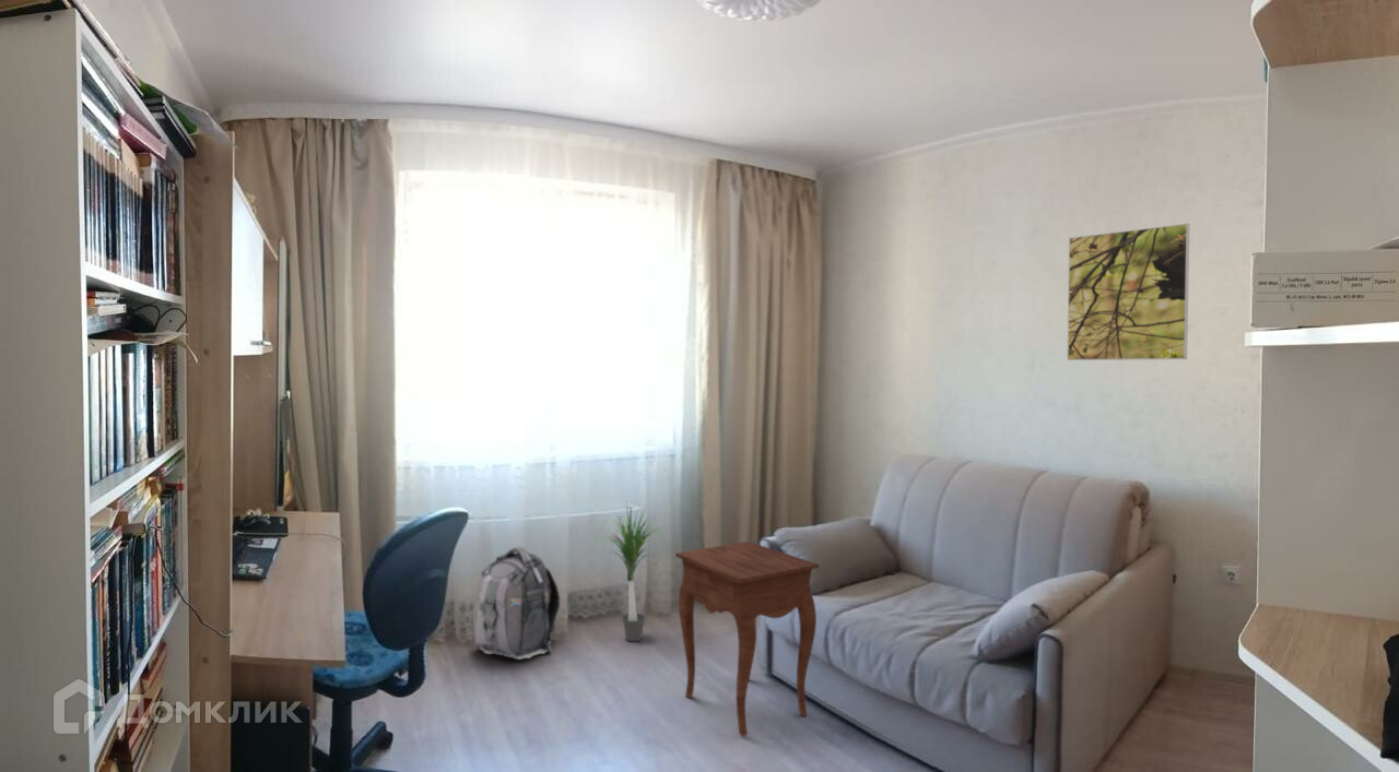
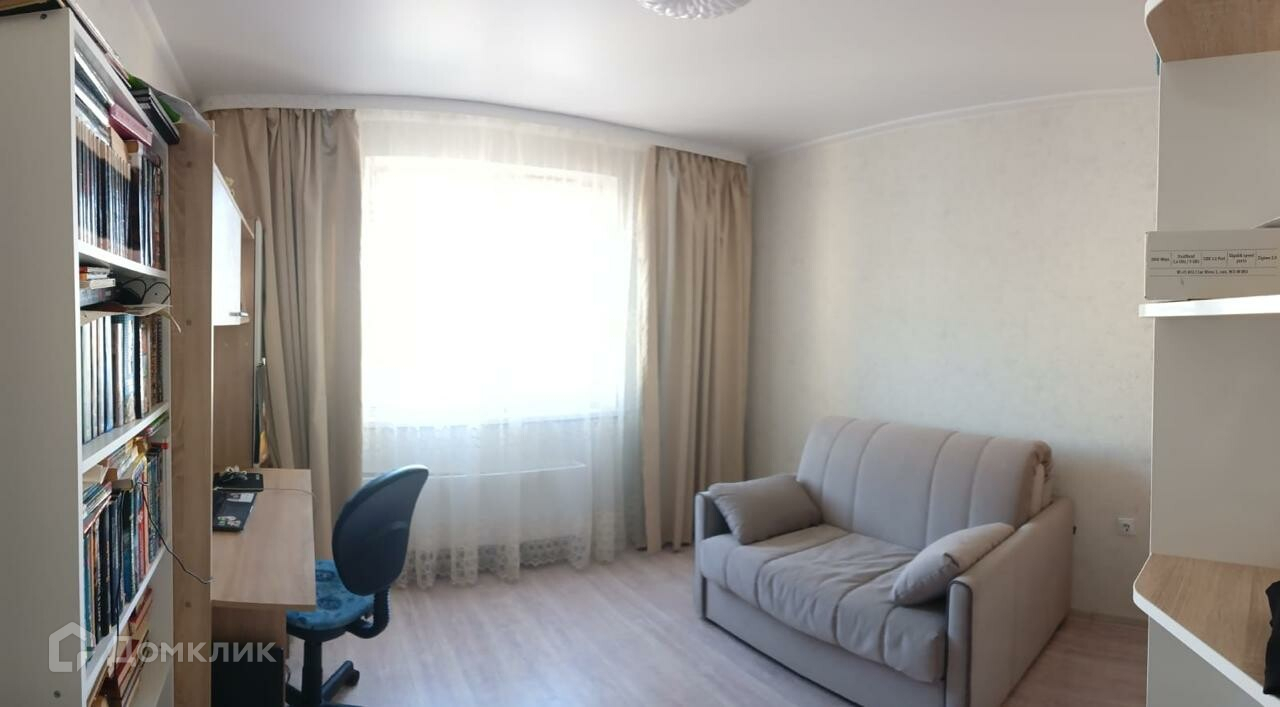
- potted plant (631, 567)
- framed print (1125, 295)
- side table (744, 631)
- backpack (517, 598)
